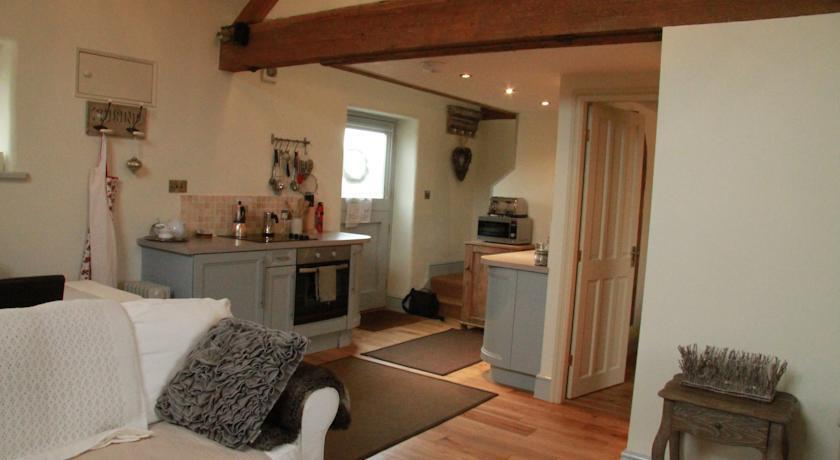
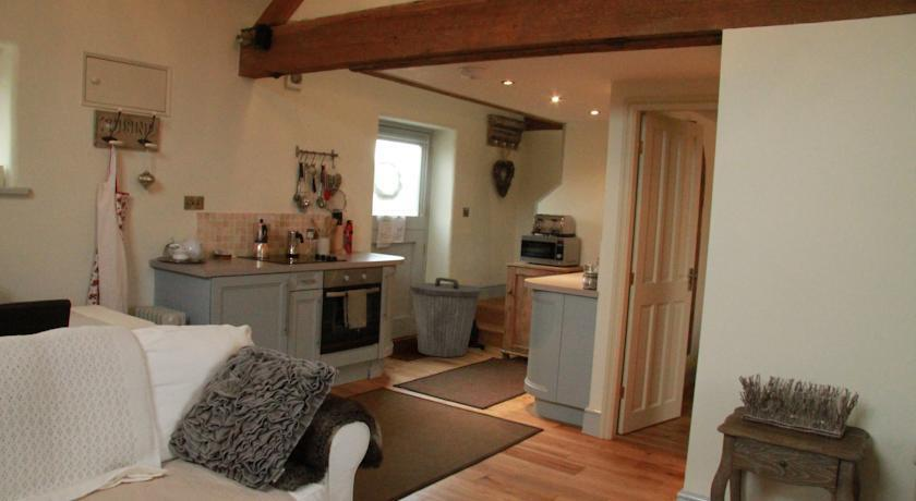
+ trash can (444, 315)
